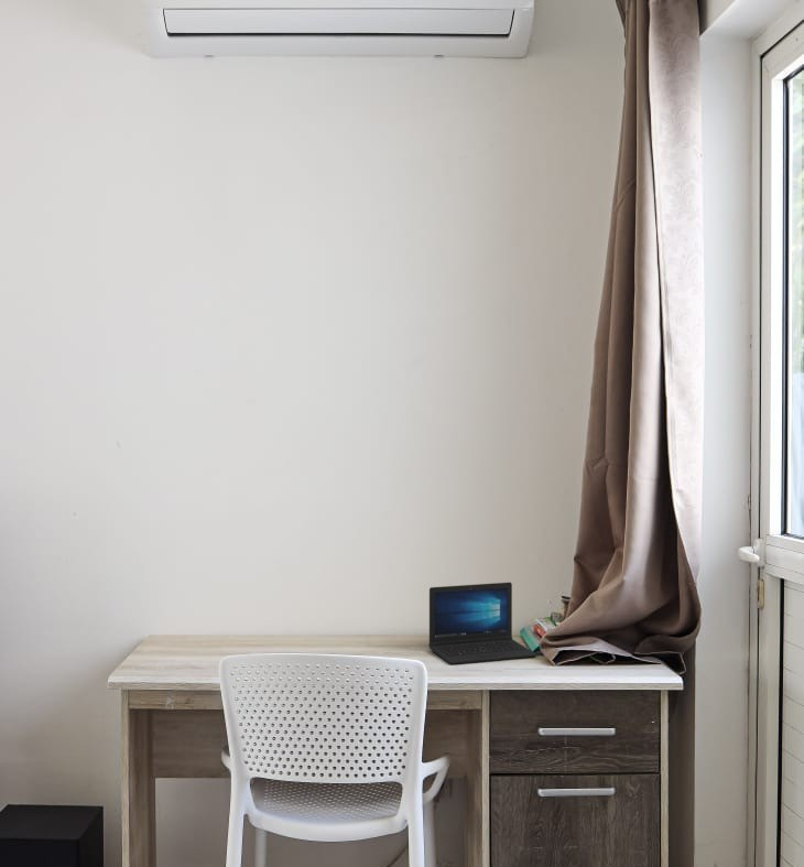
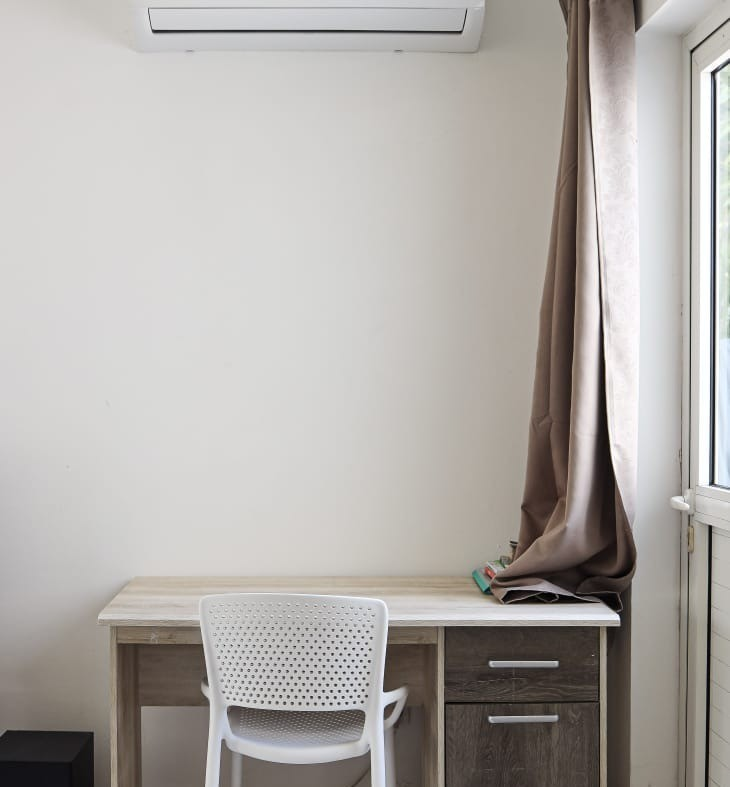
- laptop (481, 621)
